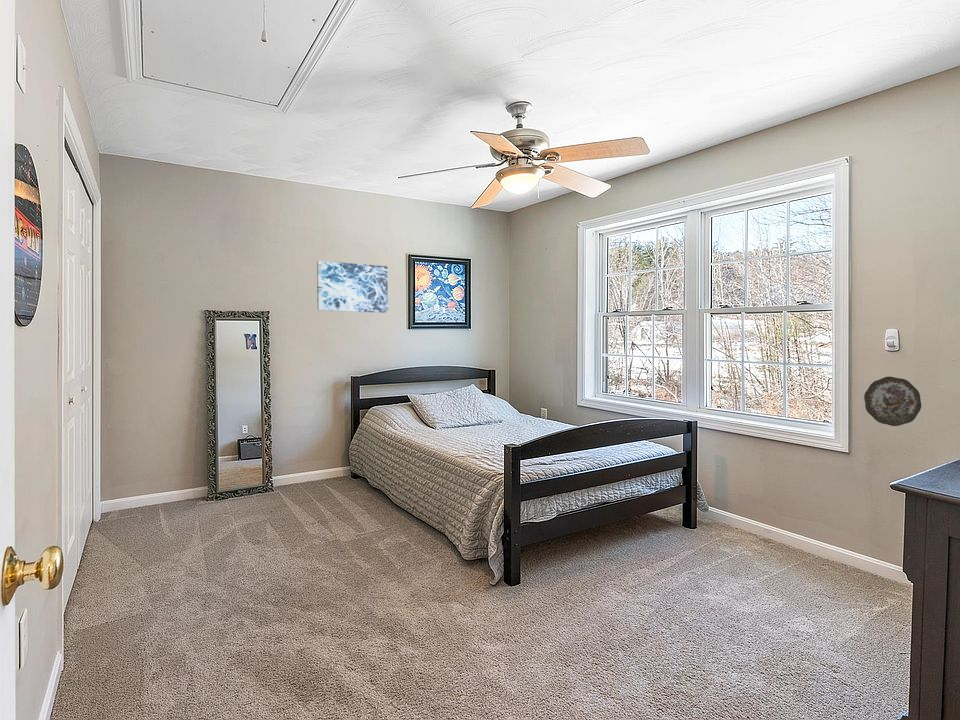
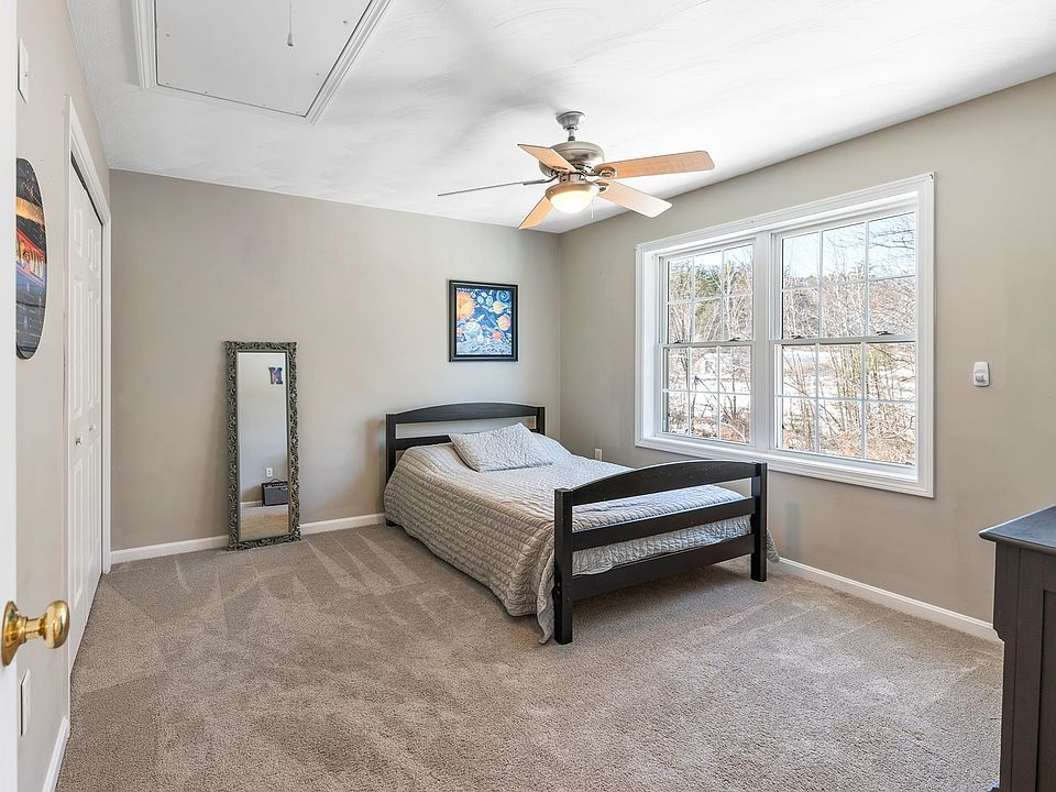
- decorative plate (892, 401)
- wall art (353, 287)
